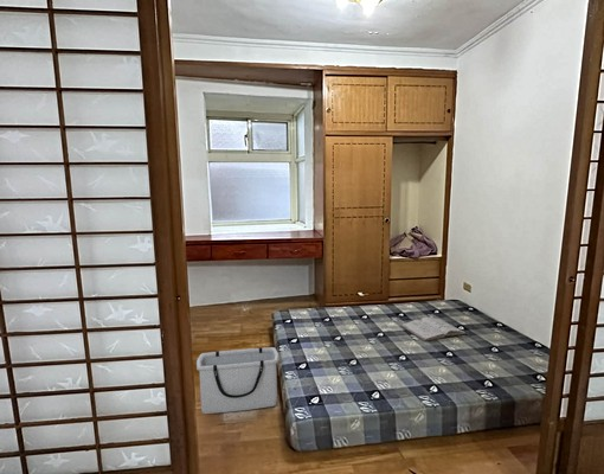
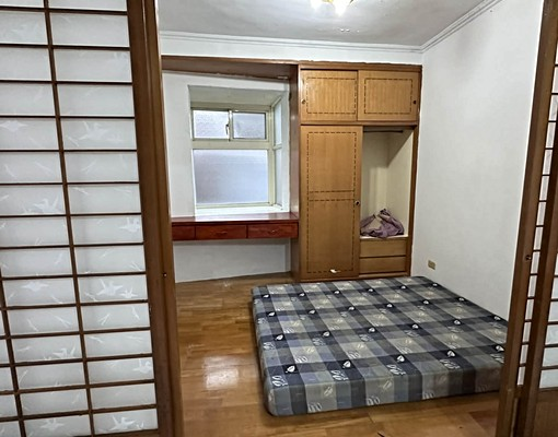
- storage bin (238, 379)
- book (432, 327)
